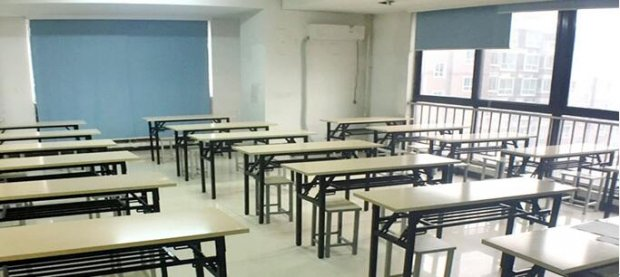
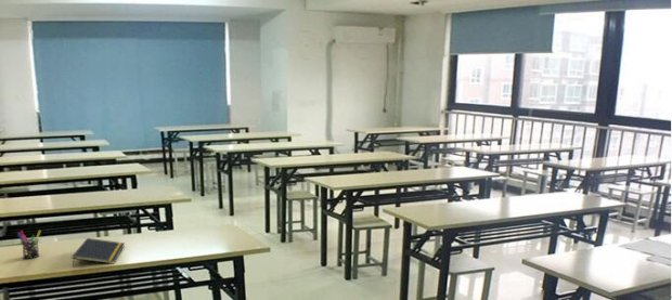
+ pen holder (29, 243)
+ notepad (100, 250)
